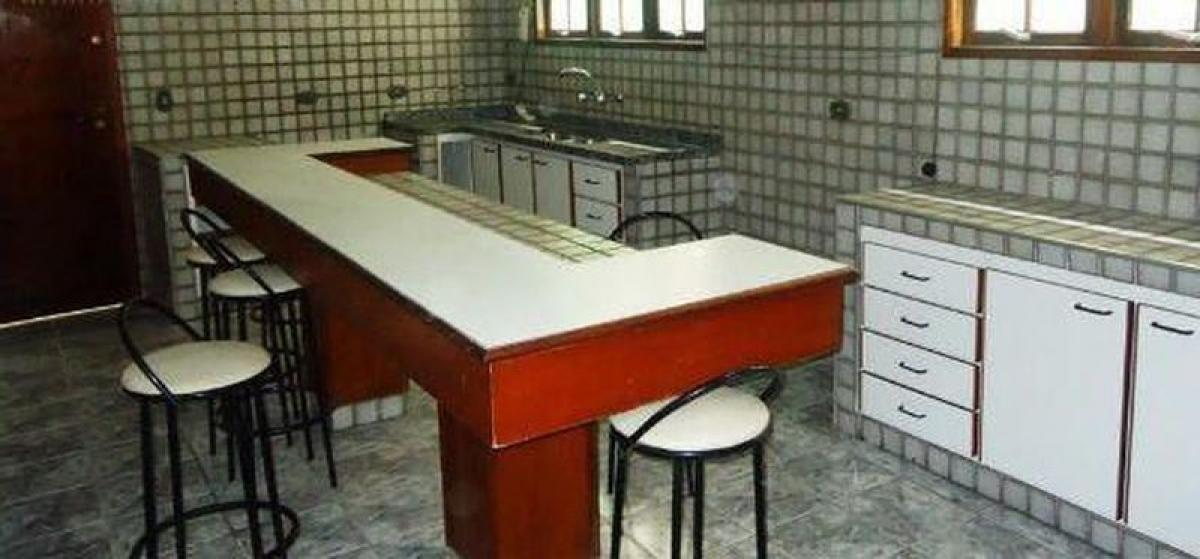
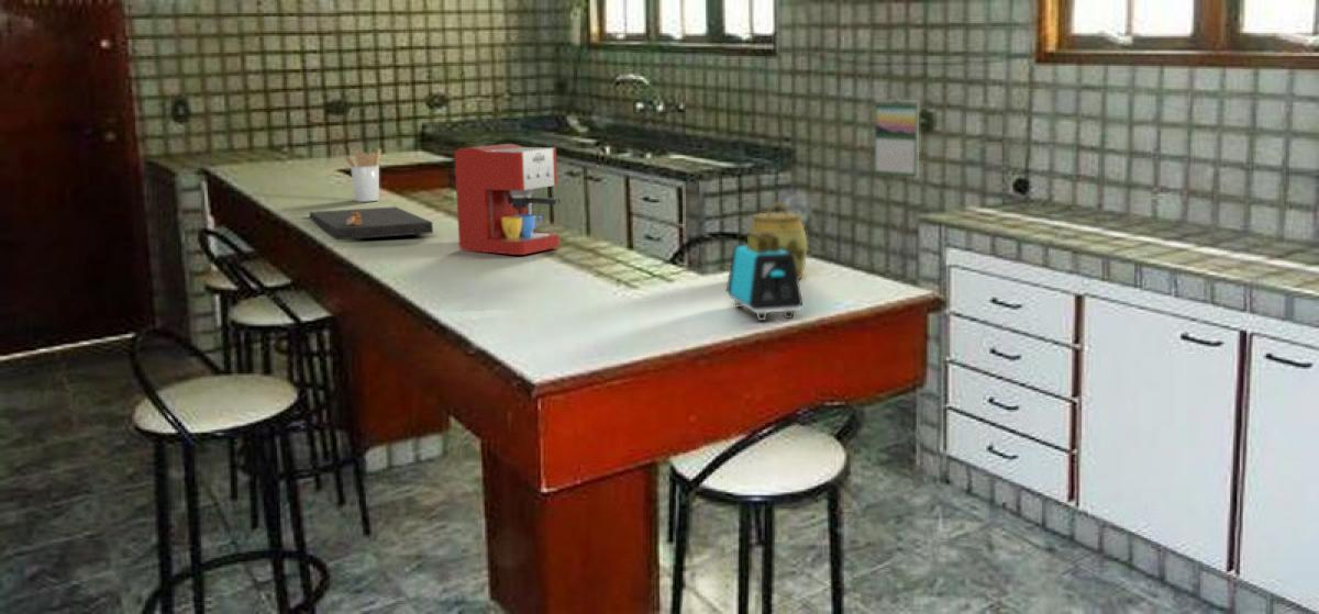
+ jar (779, 239)
+ utensil holder (366, 175)
+ cutting board (367, 216)
+ coffee maker (507, 197)
+ toaster (763, 272)
+ calendar (896, 137)
